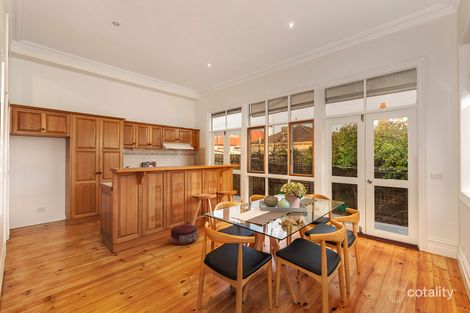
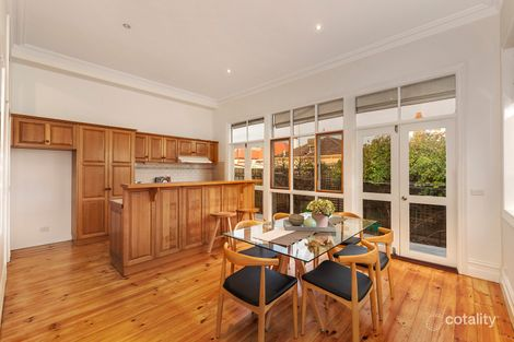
- pouf (184, 233)
